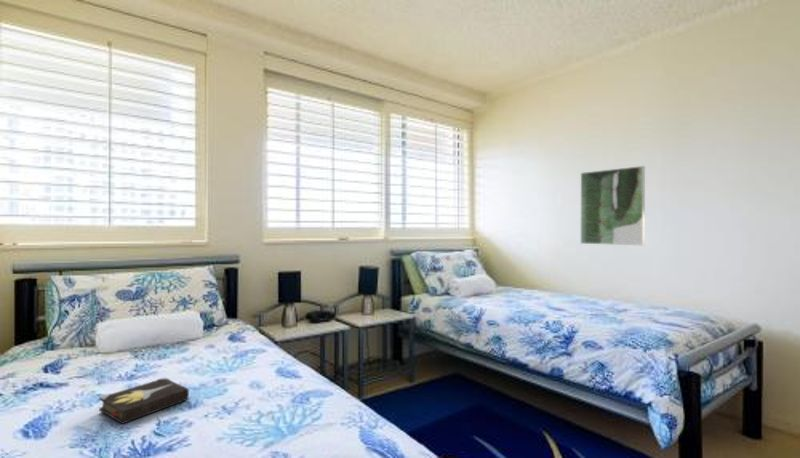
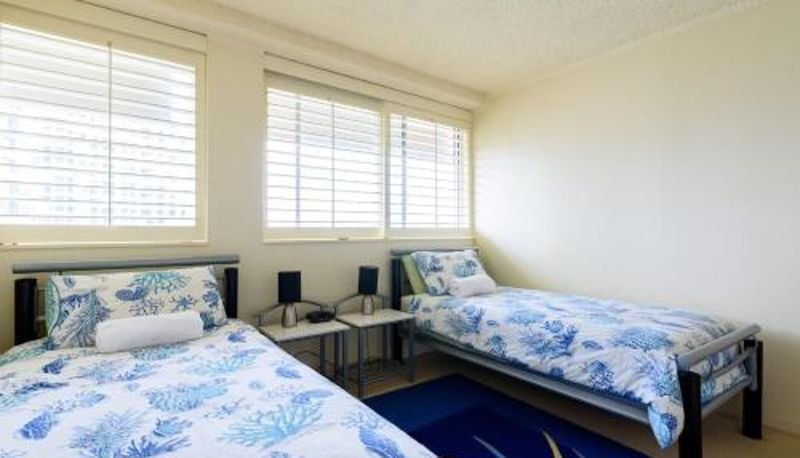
- hardback book (145, 397)
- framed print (610, 207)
